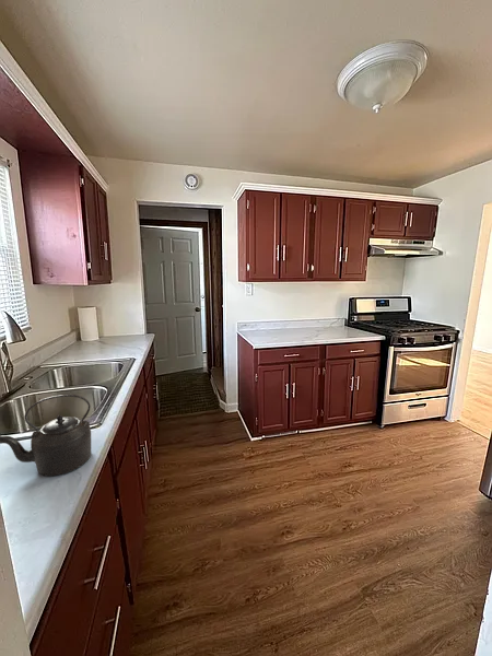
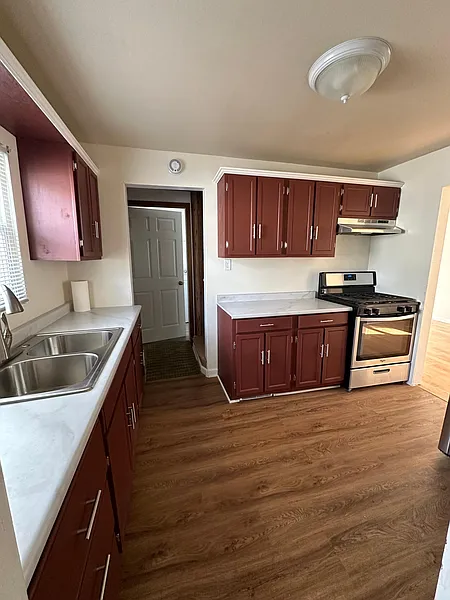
- kettle (45, 432)
